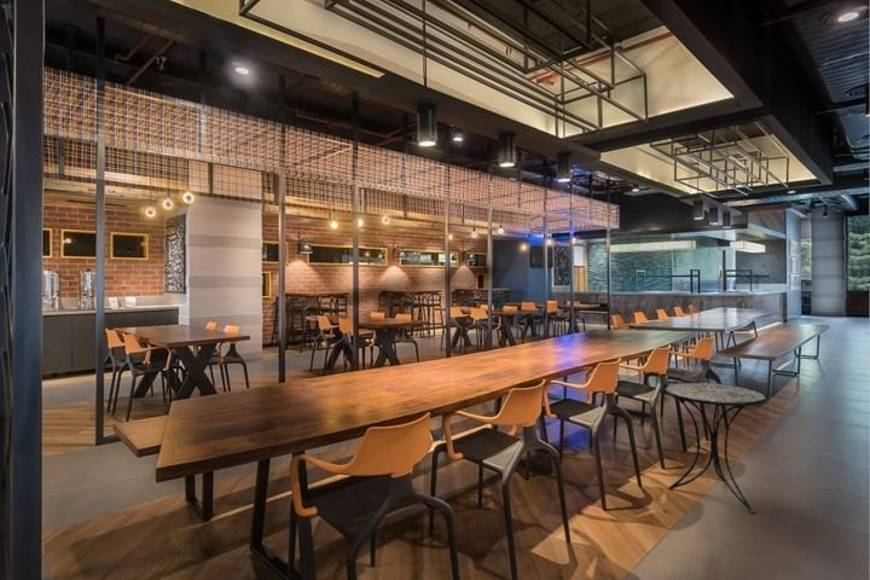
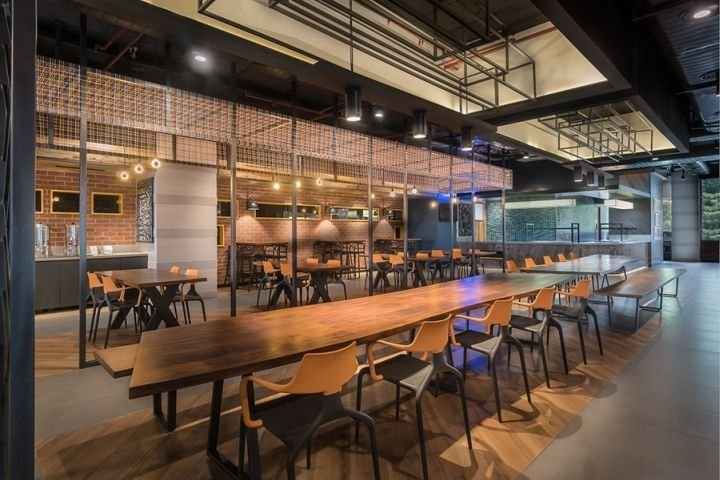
- side table (713, 441)
